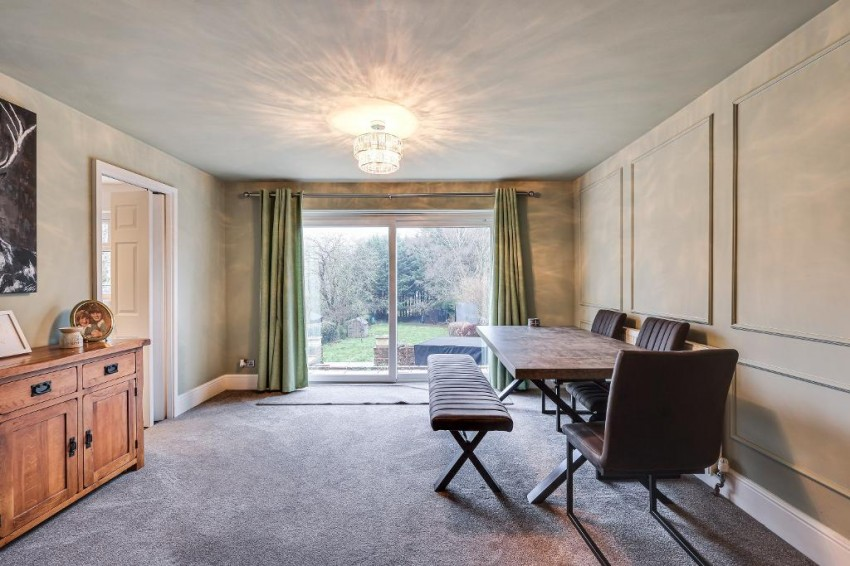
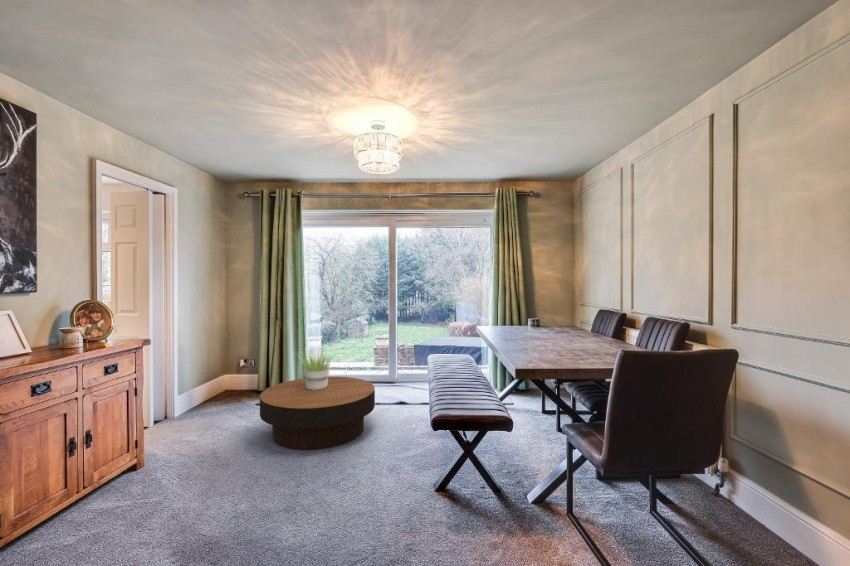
+ potted plant (316, 369)
+ coffee table (319, 410)
